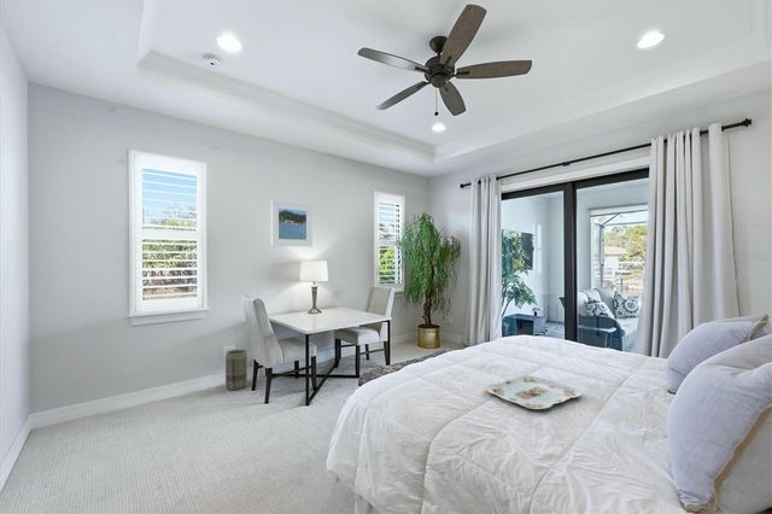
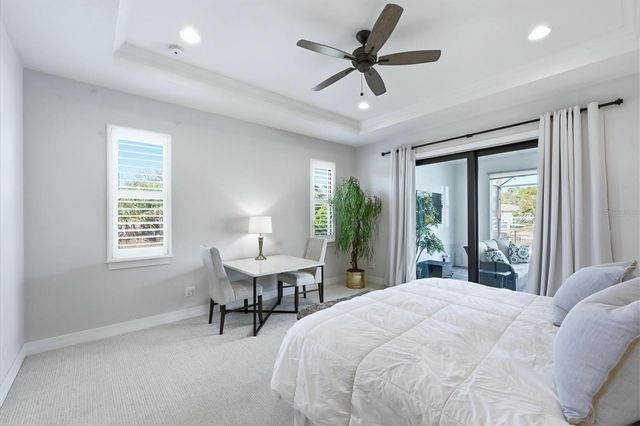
- serving tray (532, 391)
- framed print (292, 224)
- basket (236, 369)
